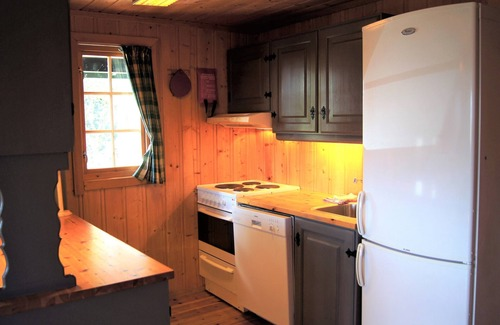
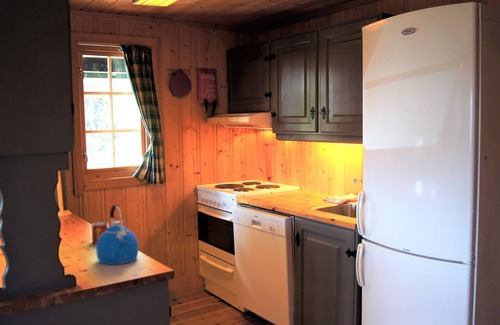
+ kettle (118, 233)
+ mug (101, 232)
